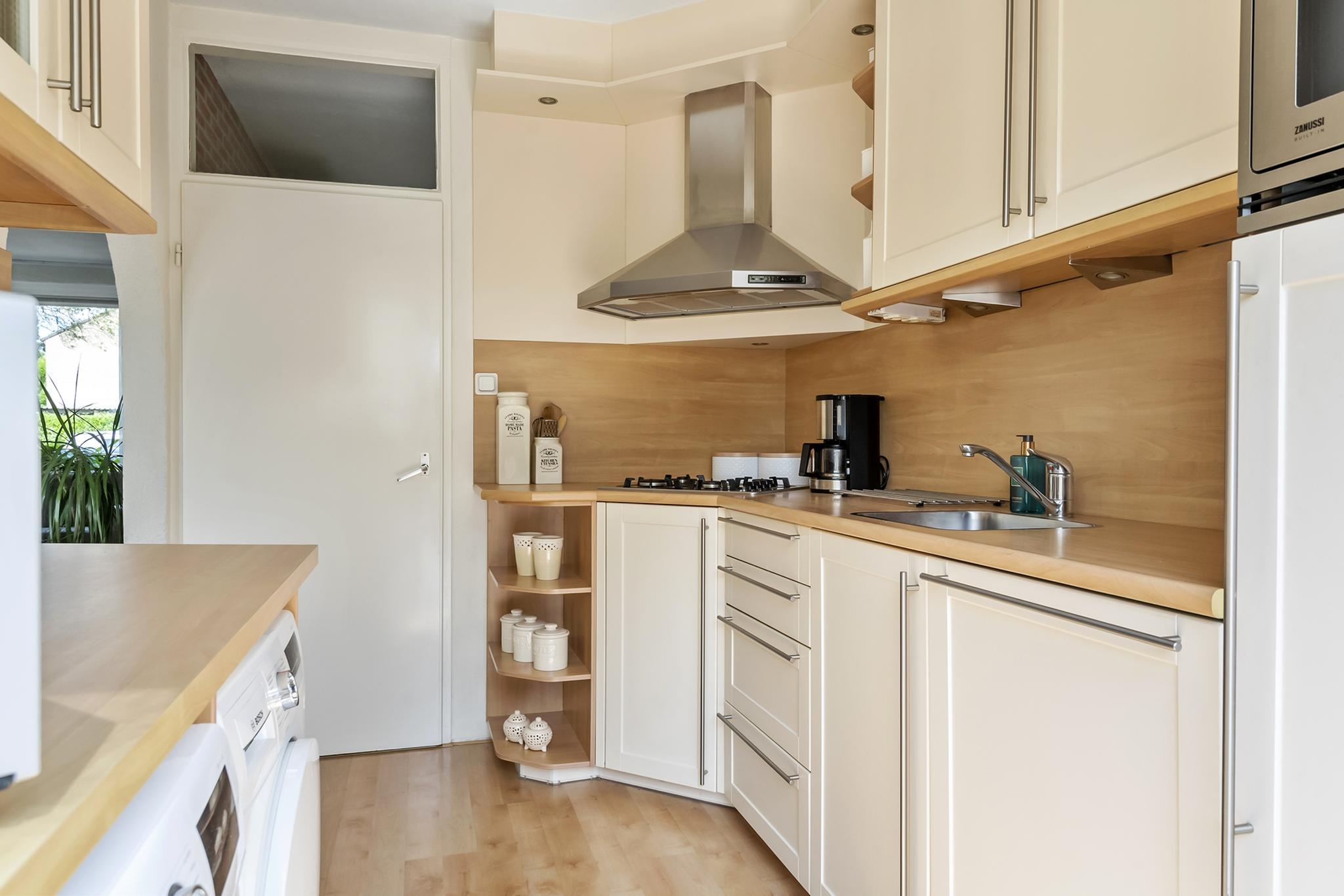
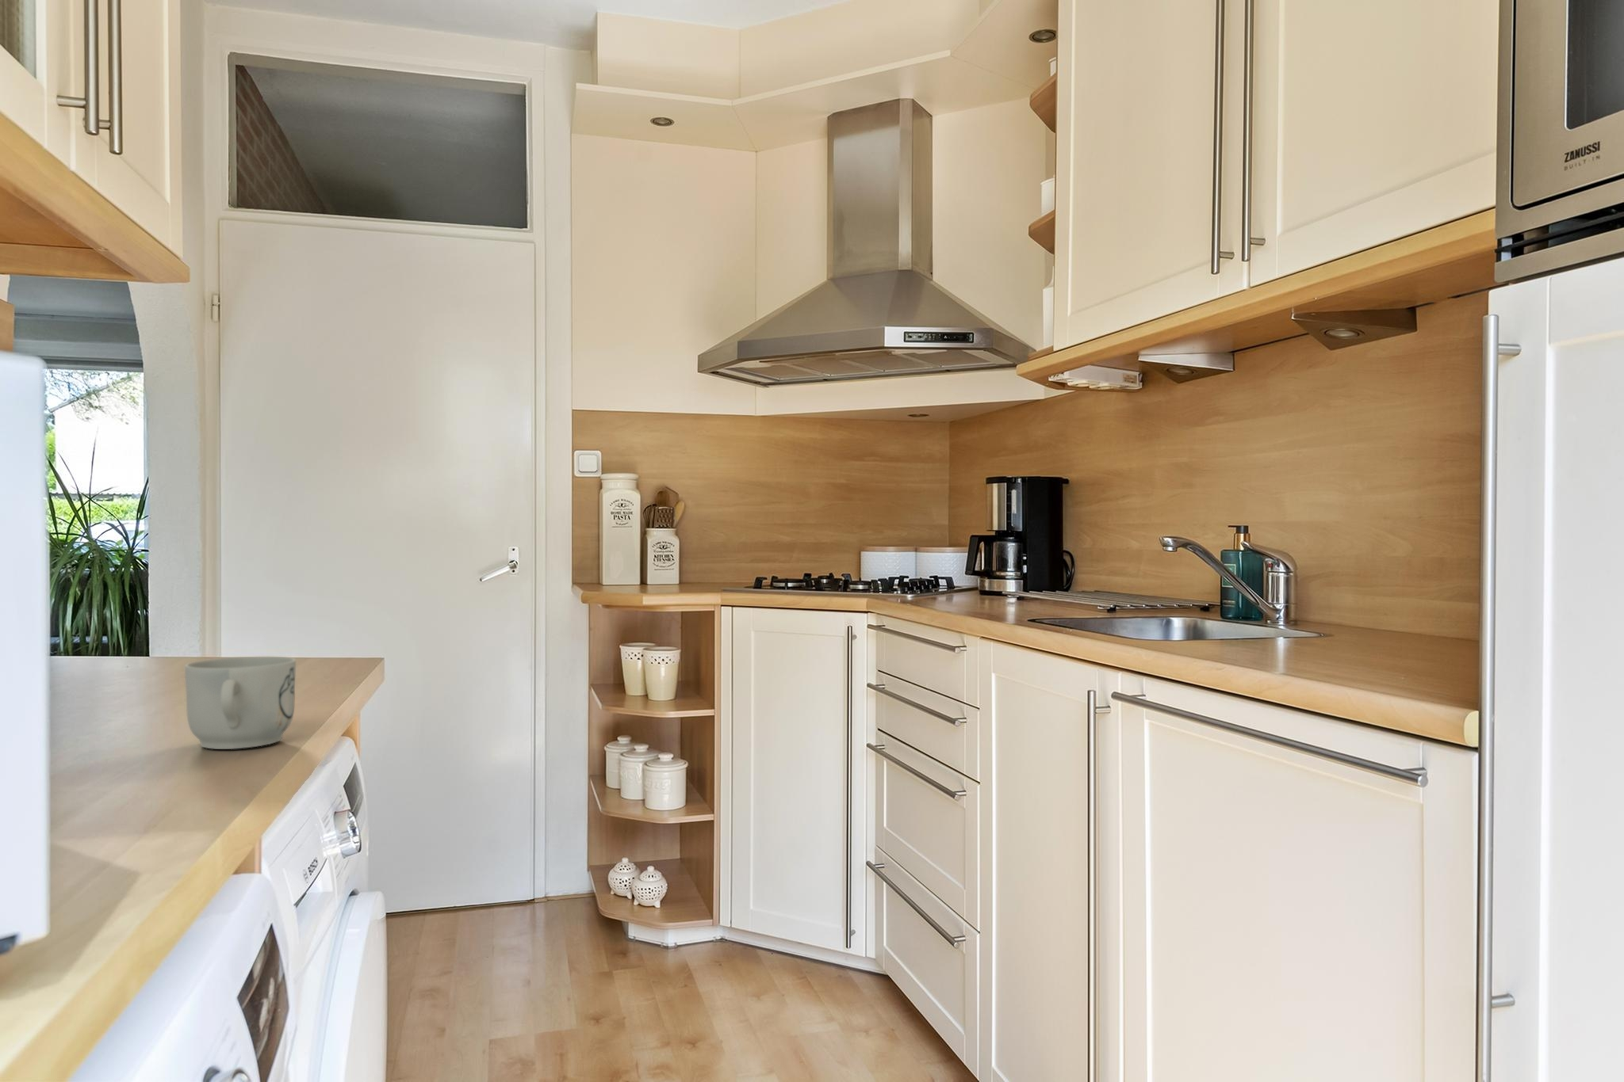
+ mug (239, 704)
